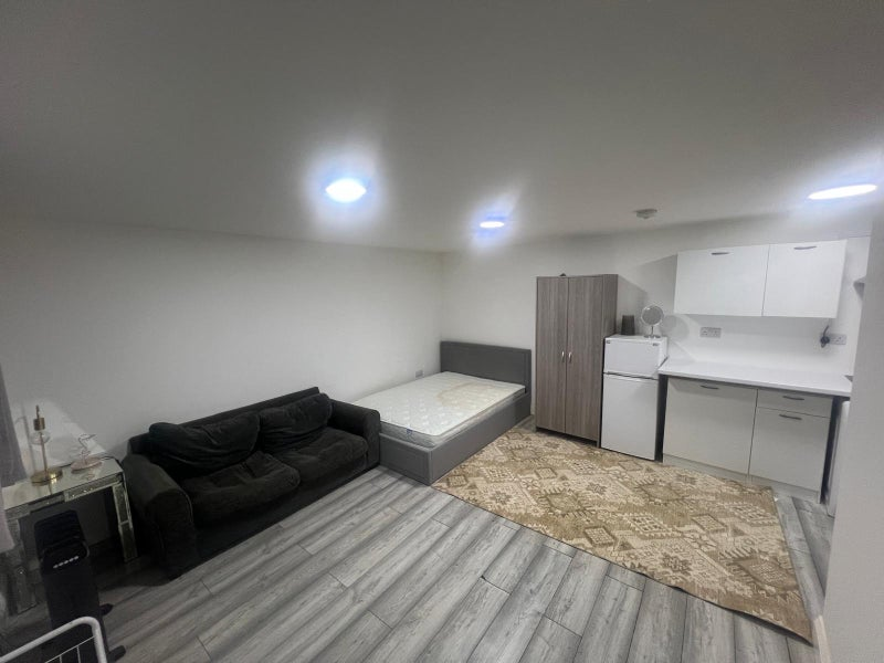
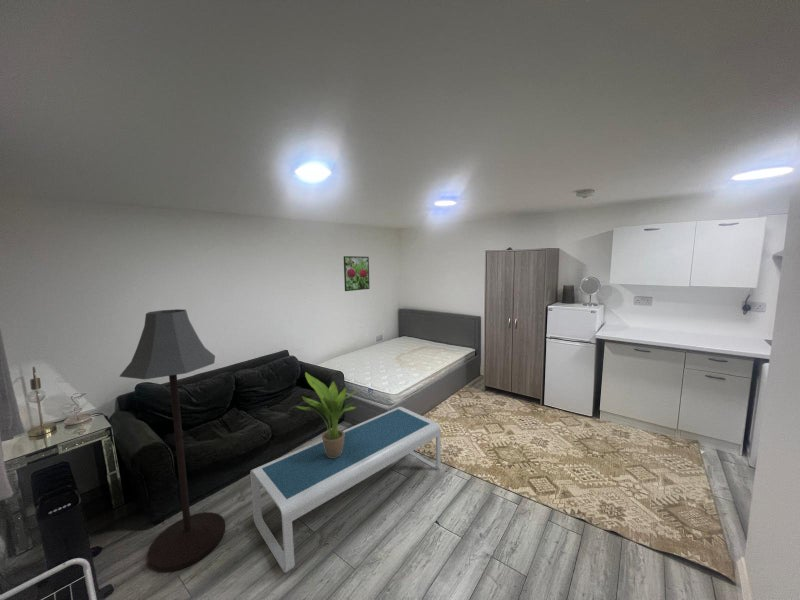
+ coffee table (356, 468)
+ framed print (357, 273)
+ potted plant (327, 418)
+ floor lamp (178, 430)
